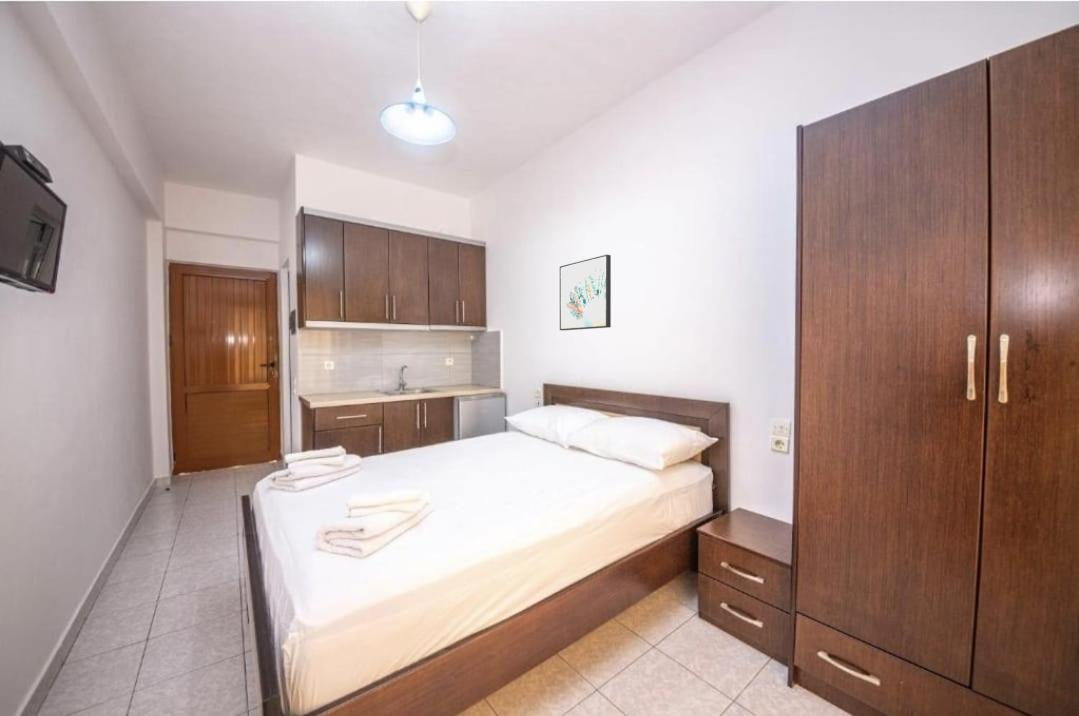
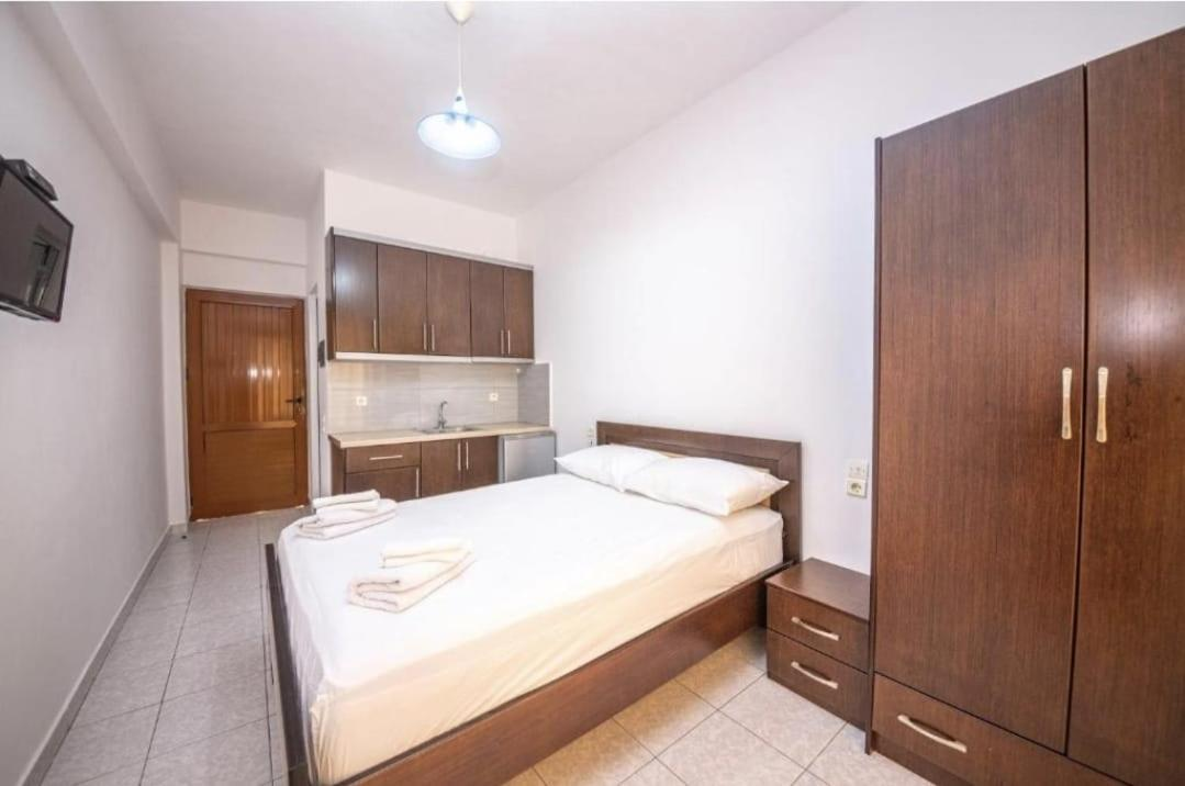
- wall art (583, 295)
